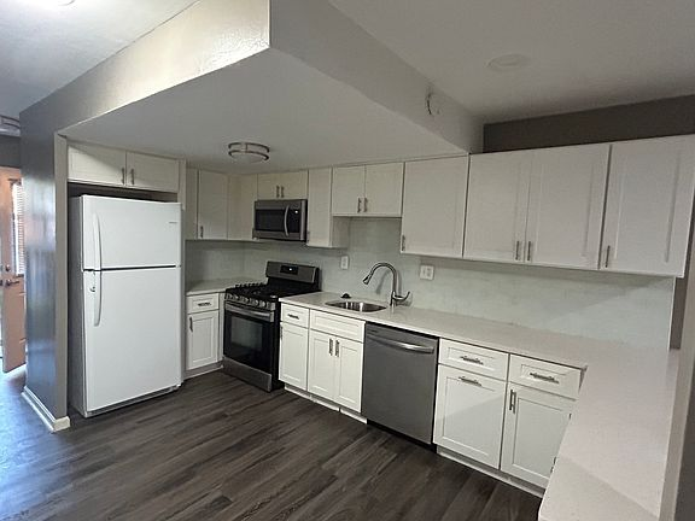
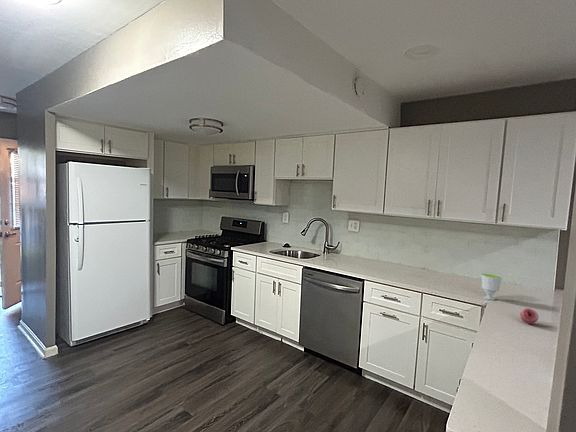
+ cup (490, 287)
+ fruit (529, 316)
